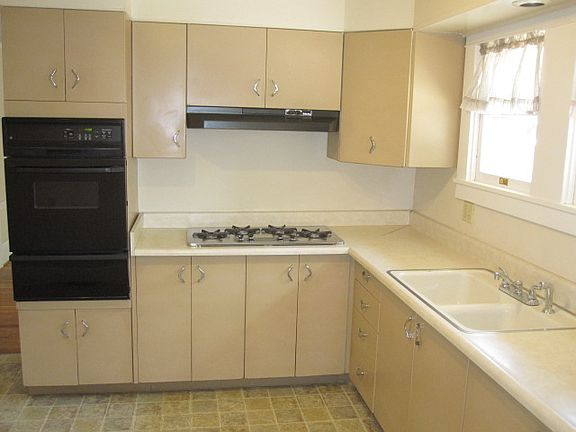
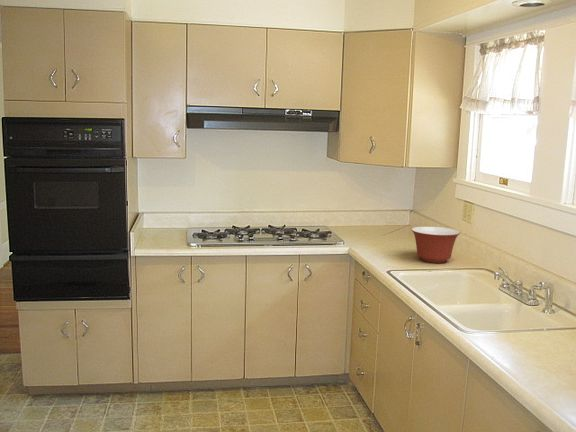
+ mixing bowl (434, 245)
